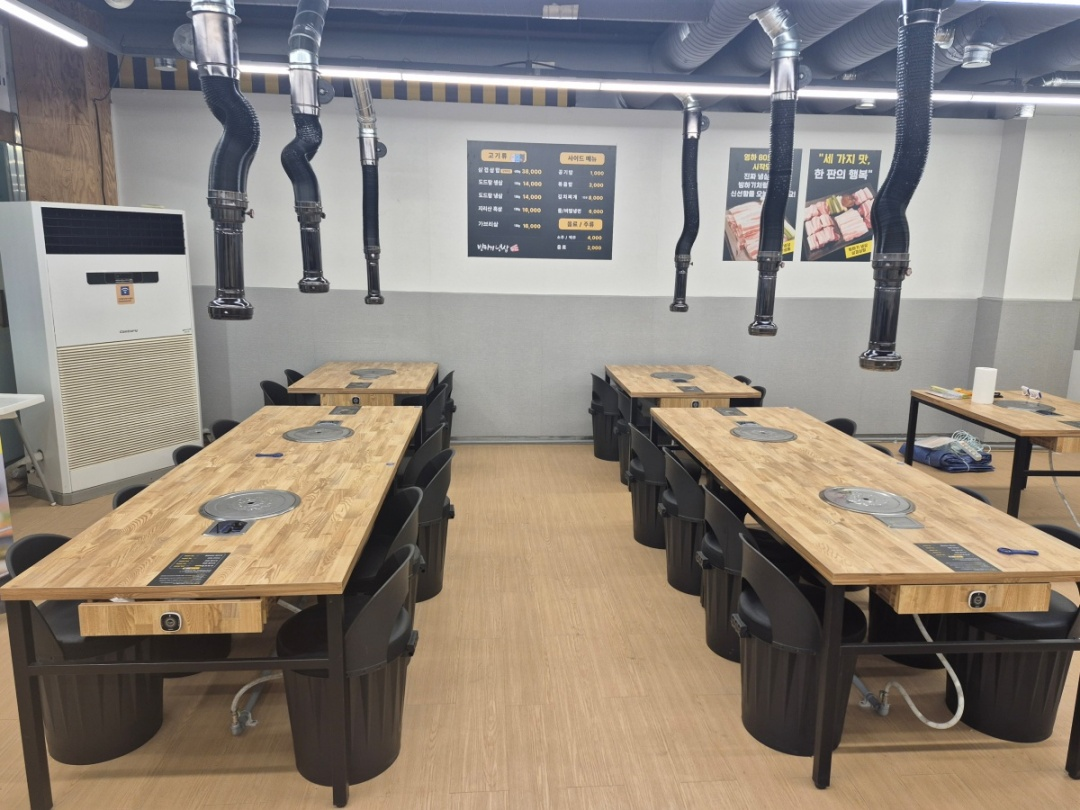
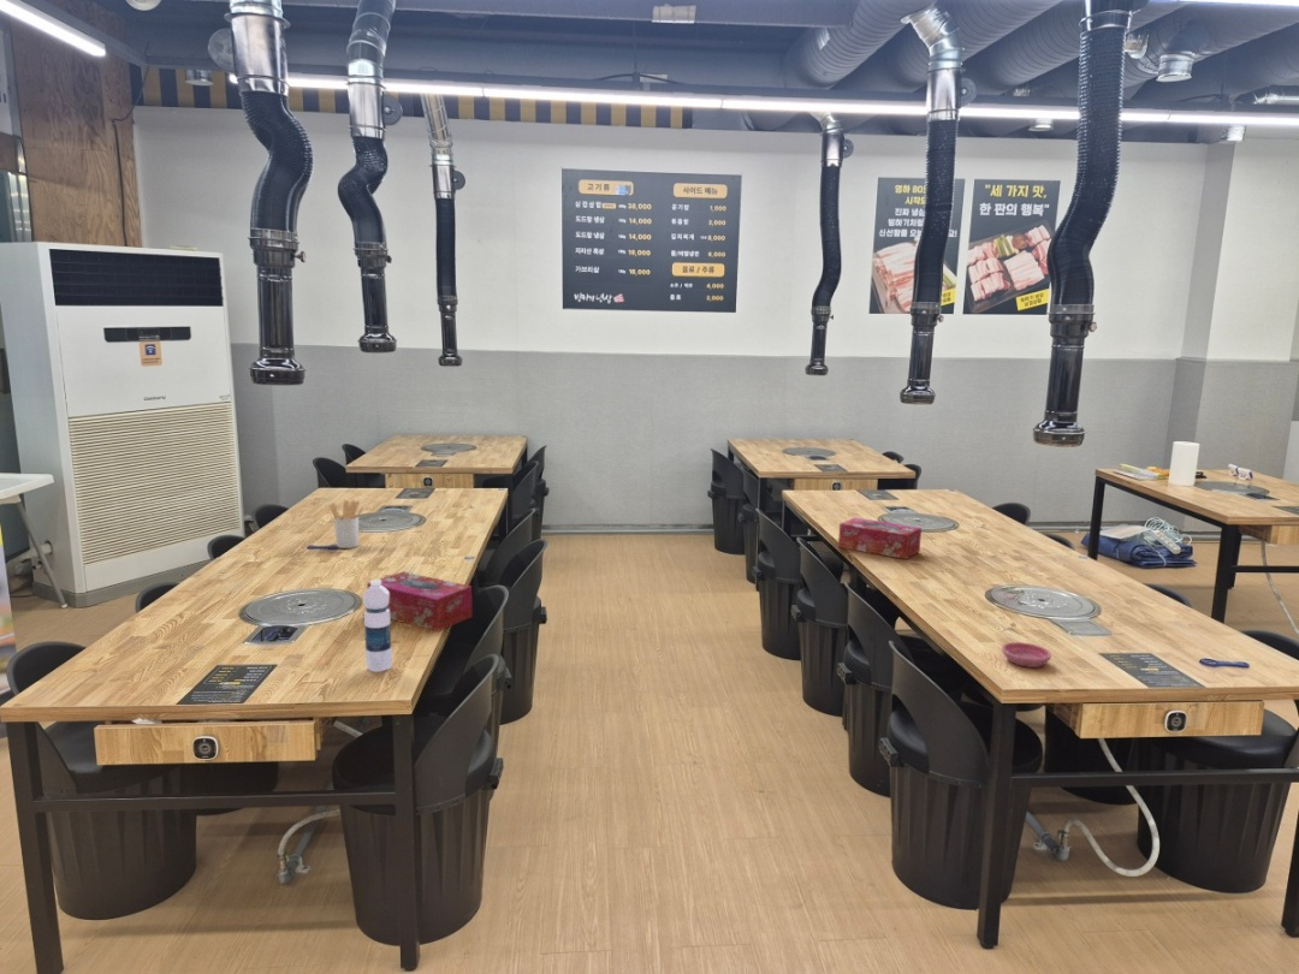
+ tissue box (879, 538)
+ water bottle (376, 624)
+ saucer (1025, 655)
+ utensil holder (348, 523)
+ tissue box (420, 600)
